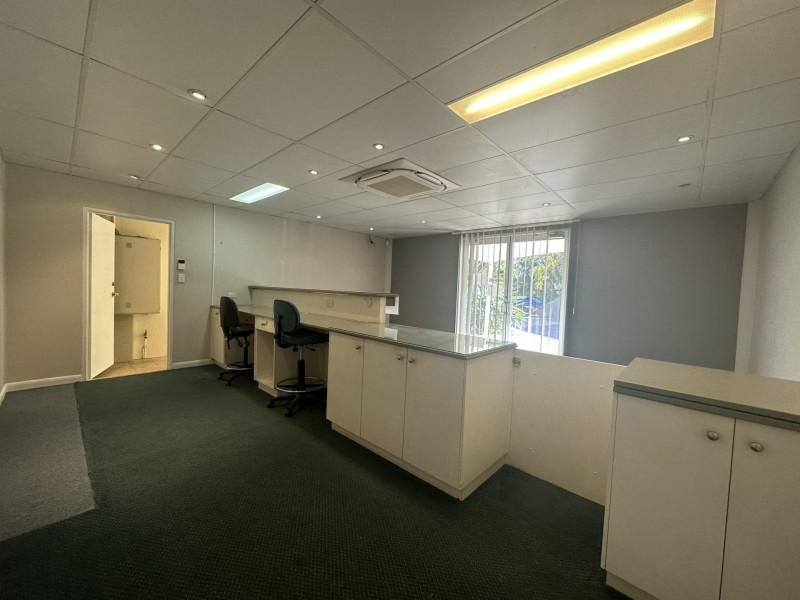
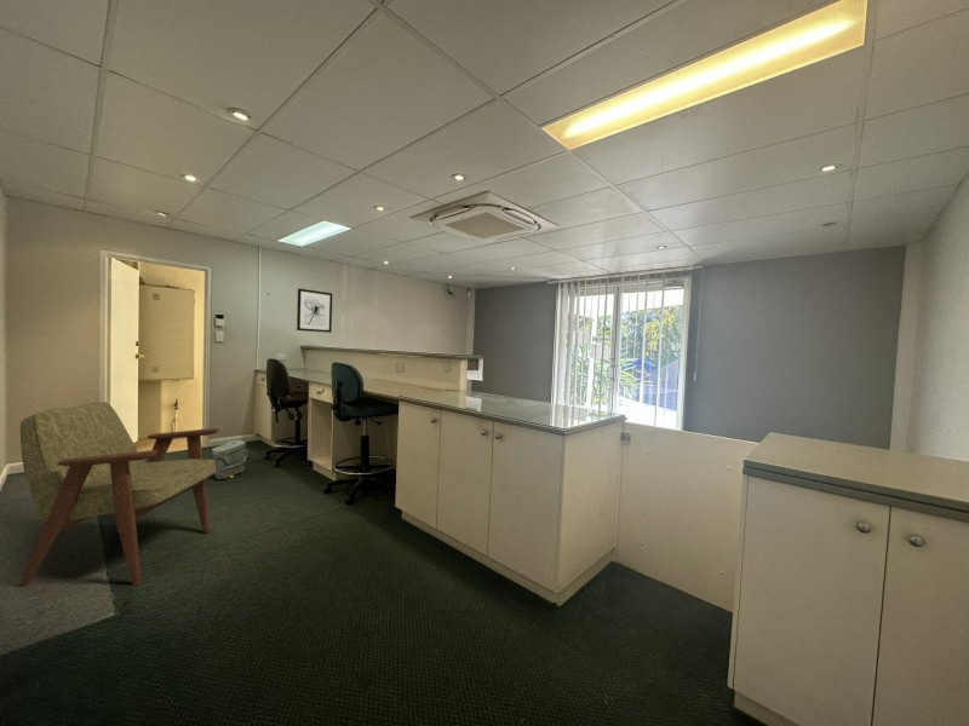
+ wall art (315, 311)
+ armchair (127, 482)
+ bag (230, 460)
